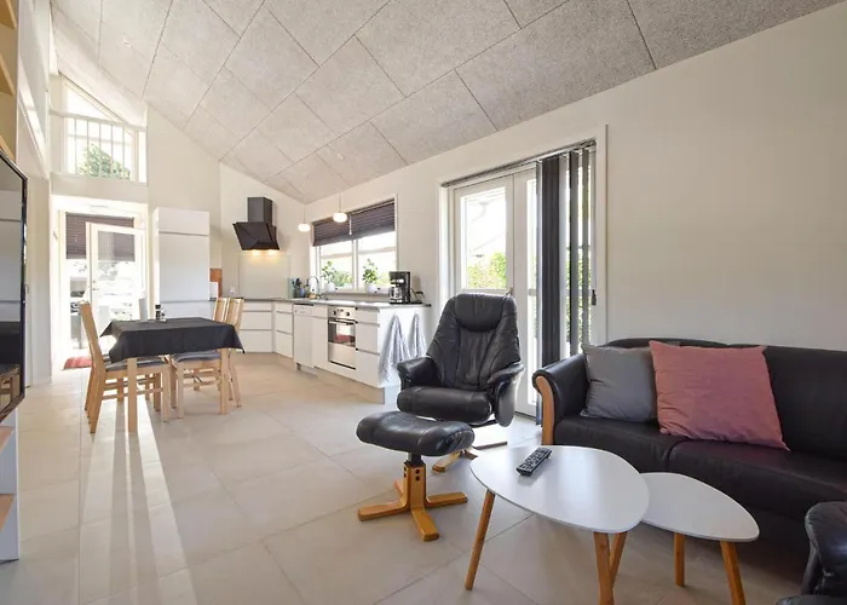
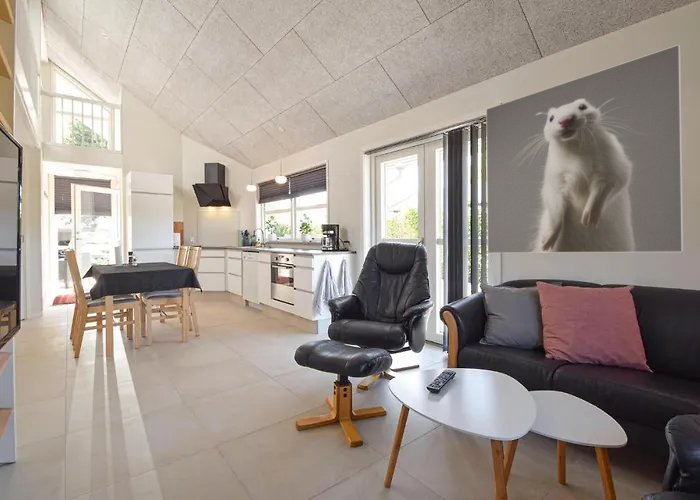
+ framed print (567, 167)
